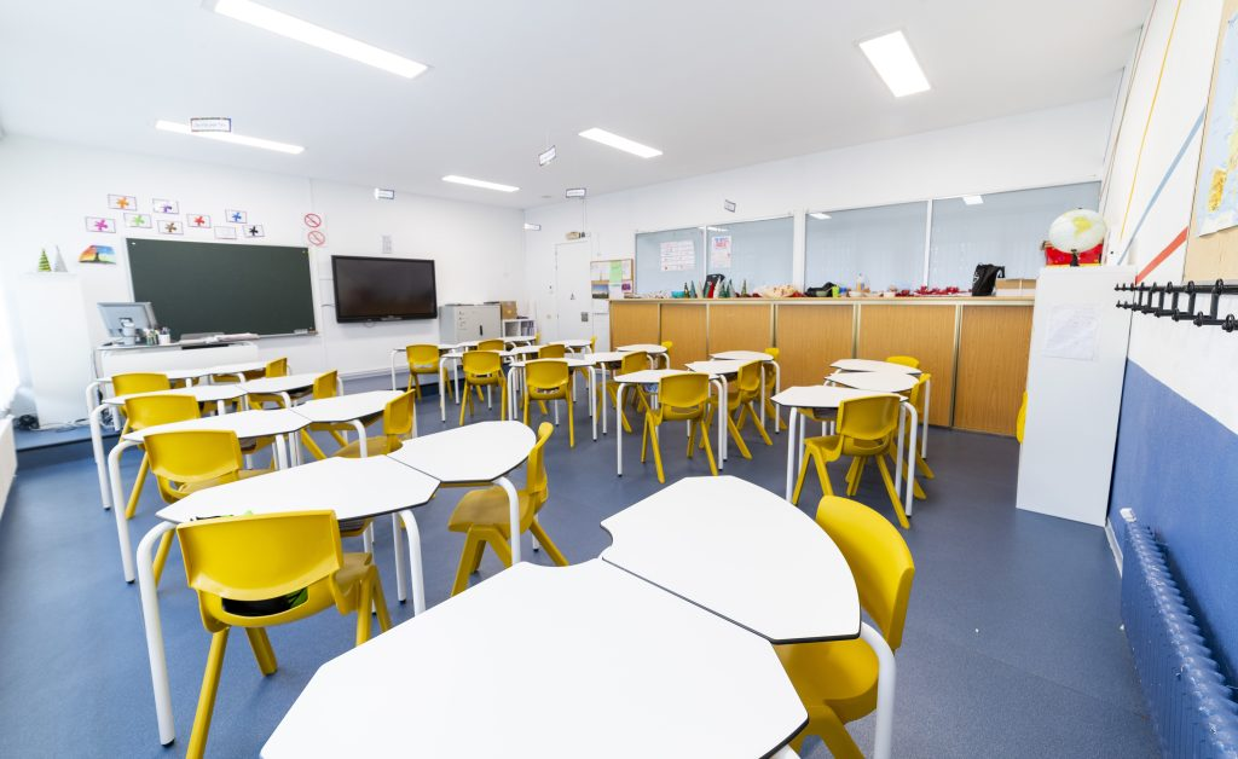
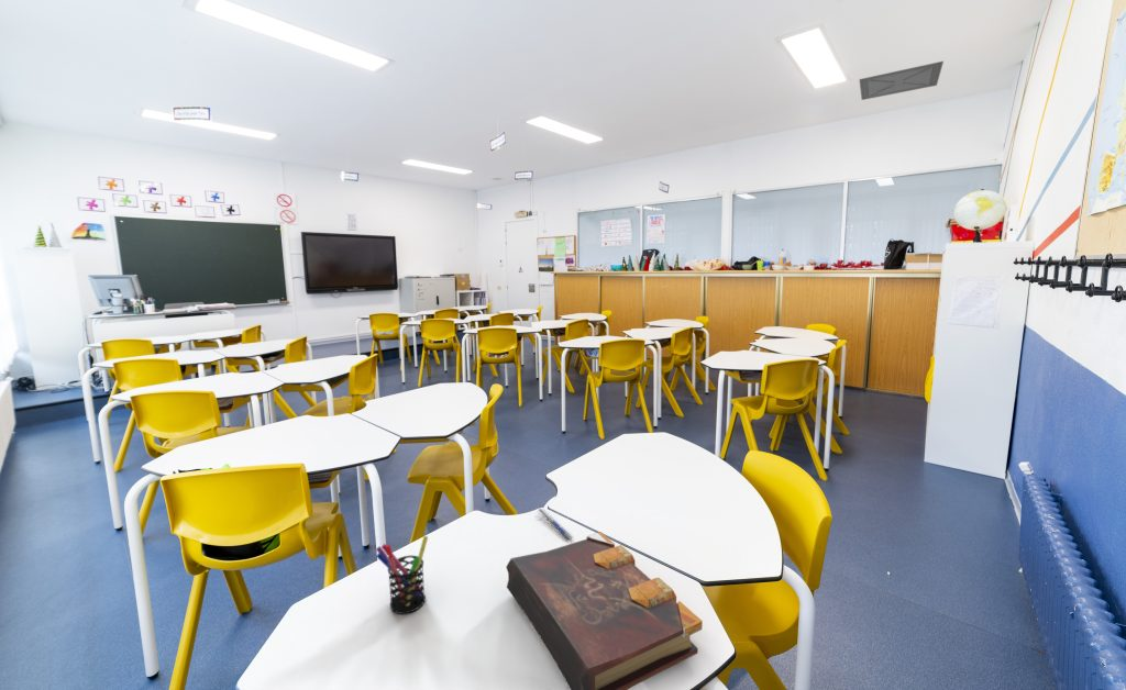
+ book (595, 603)
+ pen (553, 522)
+ ceiling vent (898, 82)
+ pen holder (406, 572)
